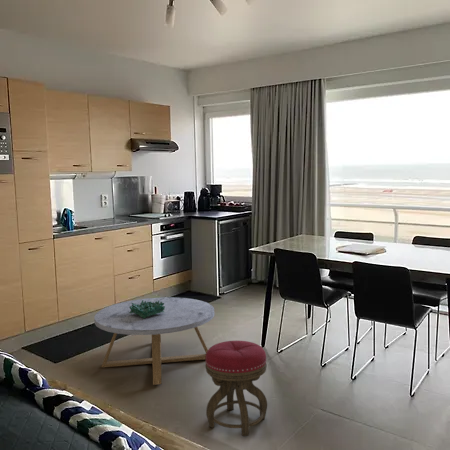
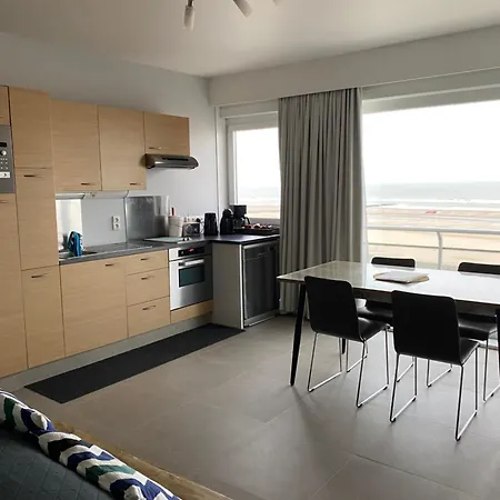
- decorative bowl (146, 308)
- stool (236, 384)
- coffee table (156, 336)
